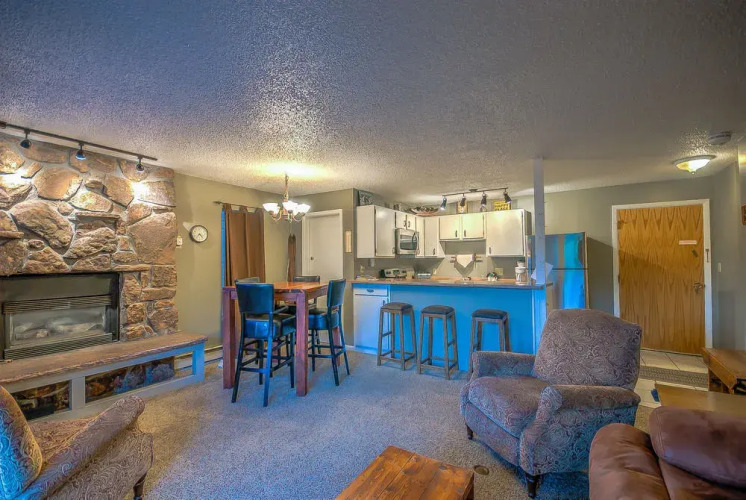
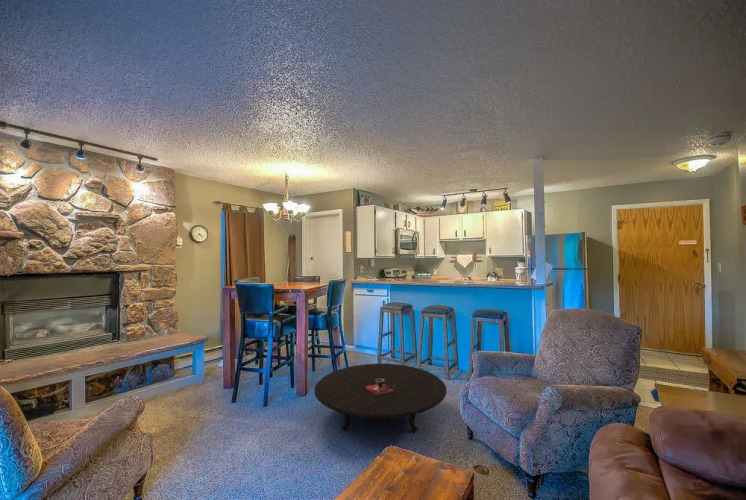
+ table (380, 399)
+ decorative bowl (379, 384)
